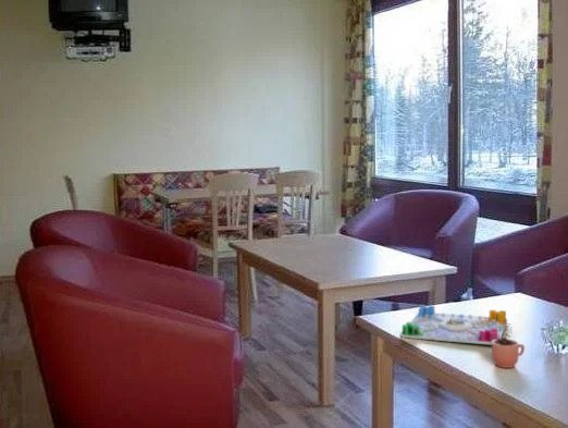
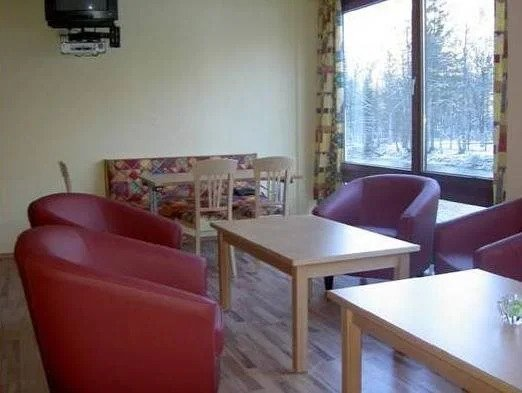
- cocoa (508, 342)
- board game (455, 322)
